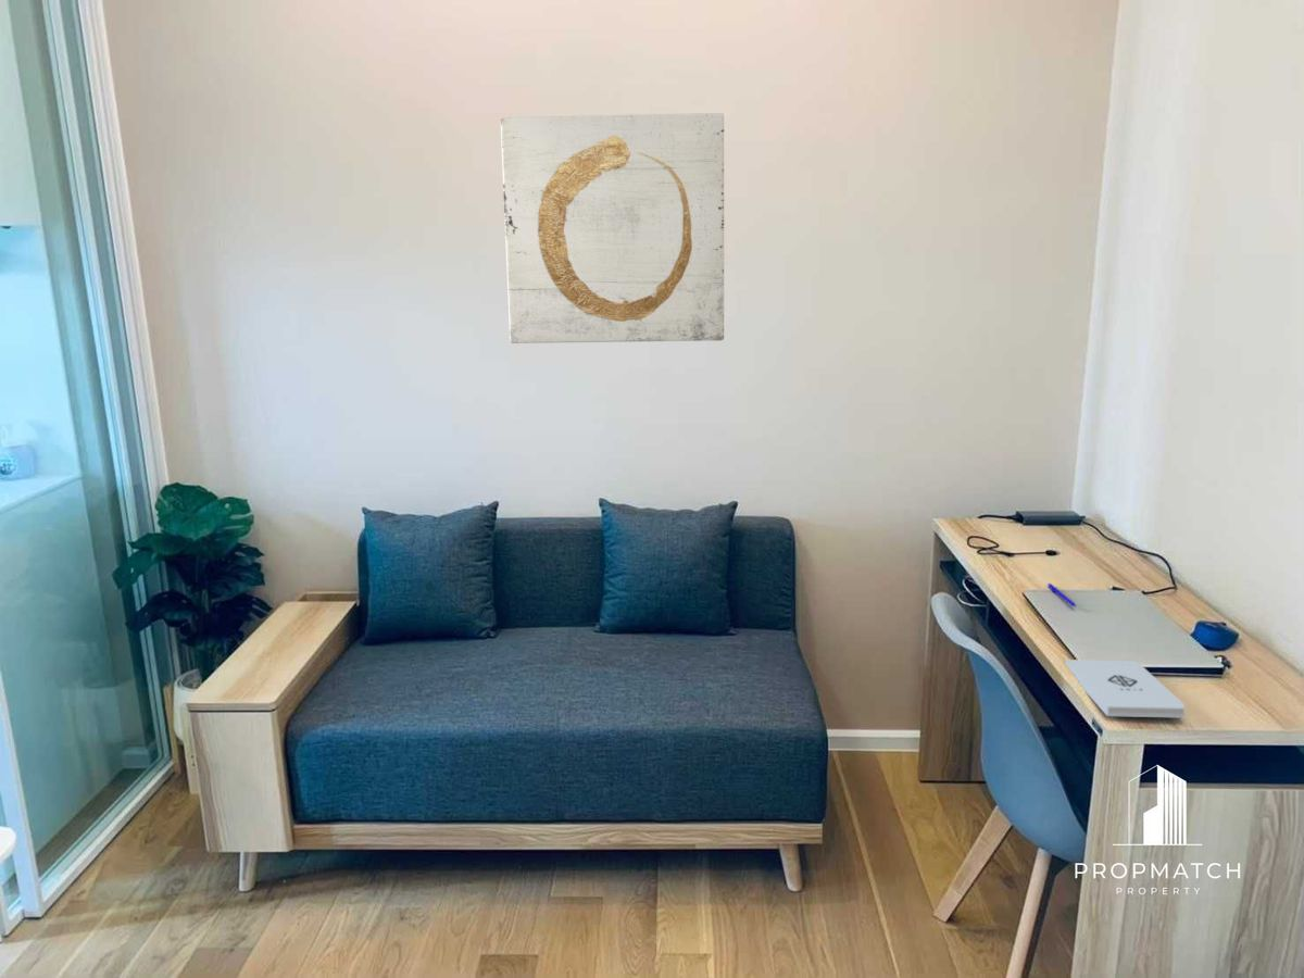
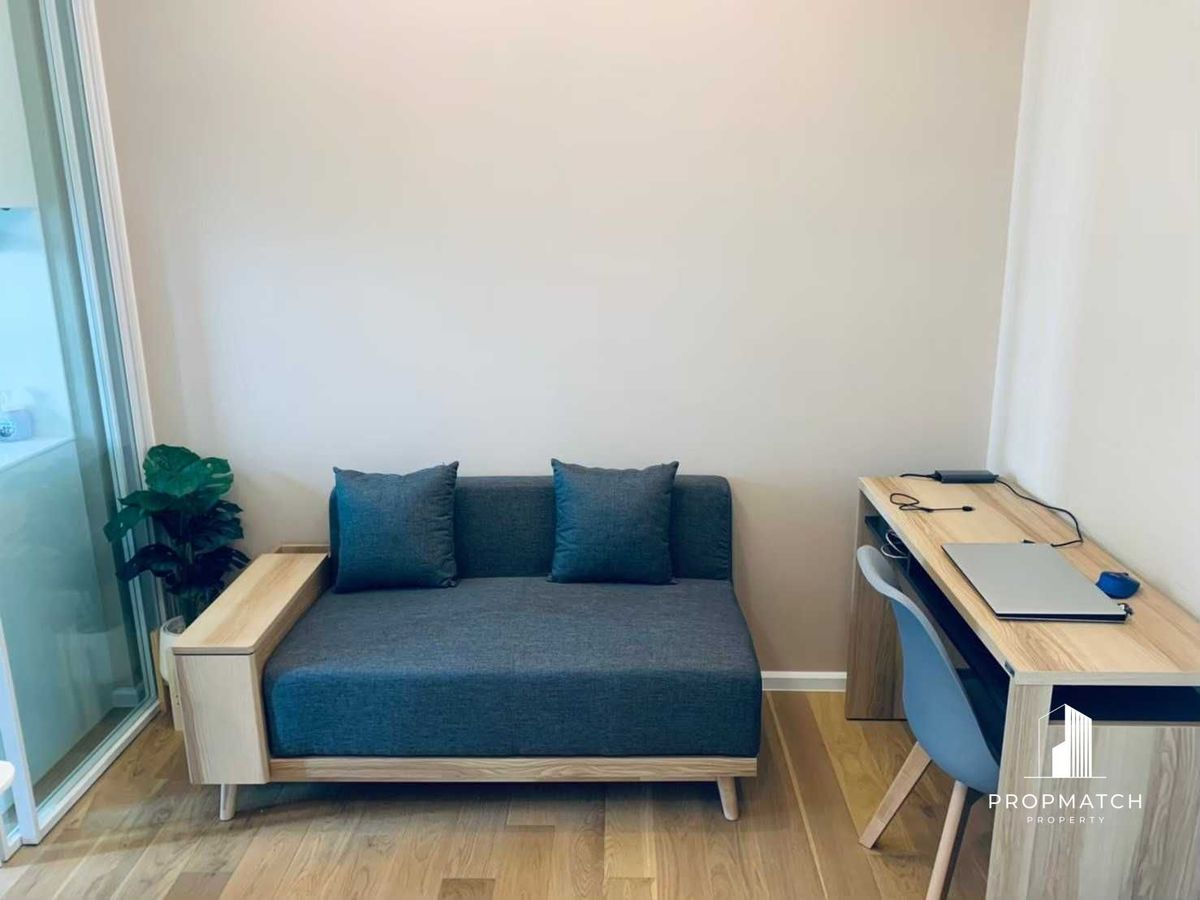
- wall art (614, 231)
- pen (1062, 594)
- notepad (1123, 687)
